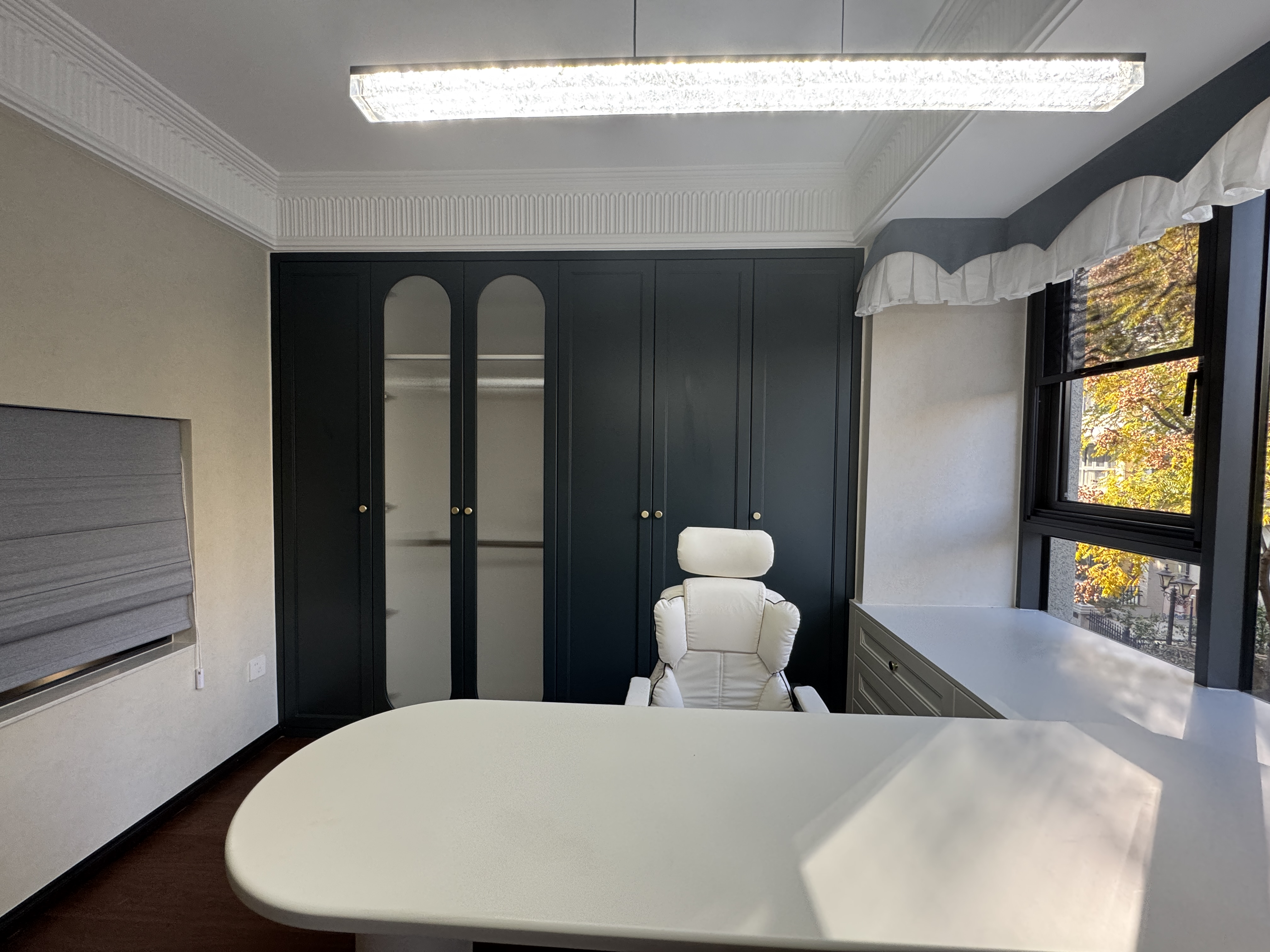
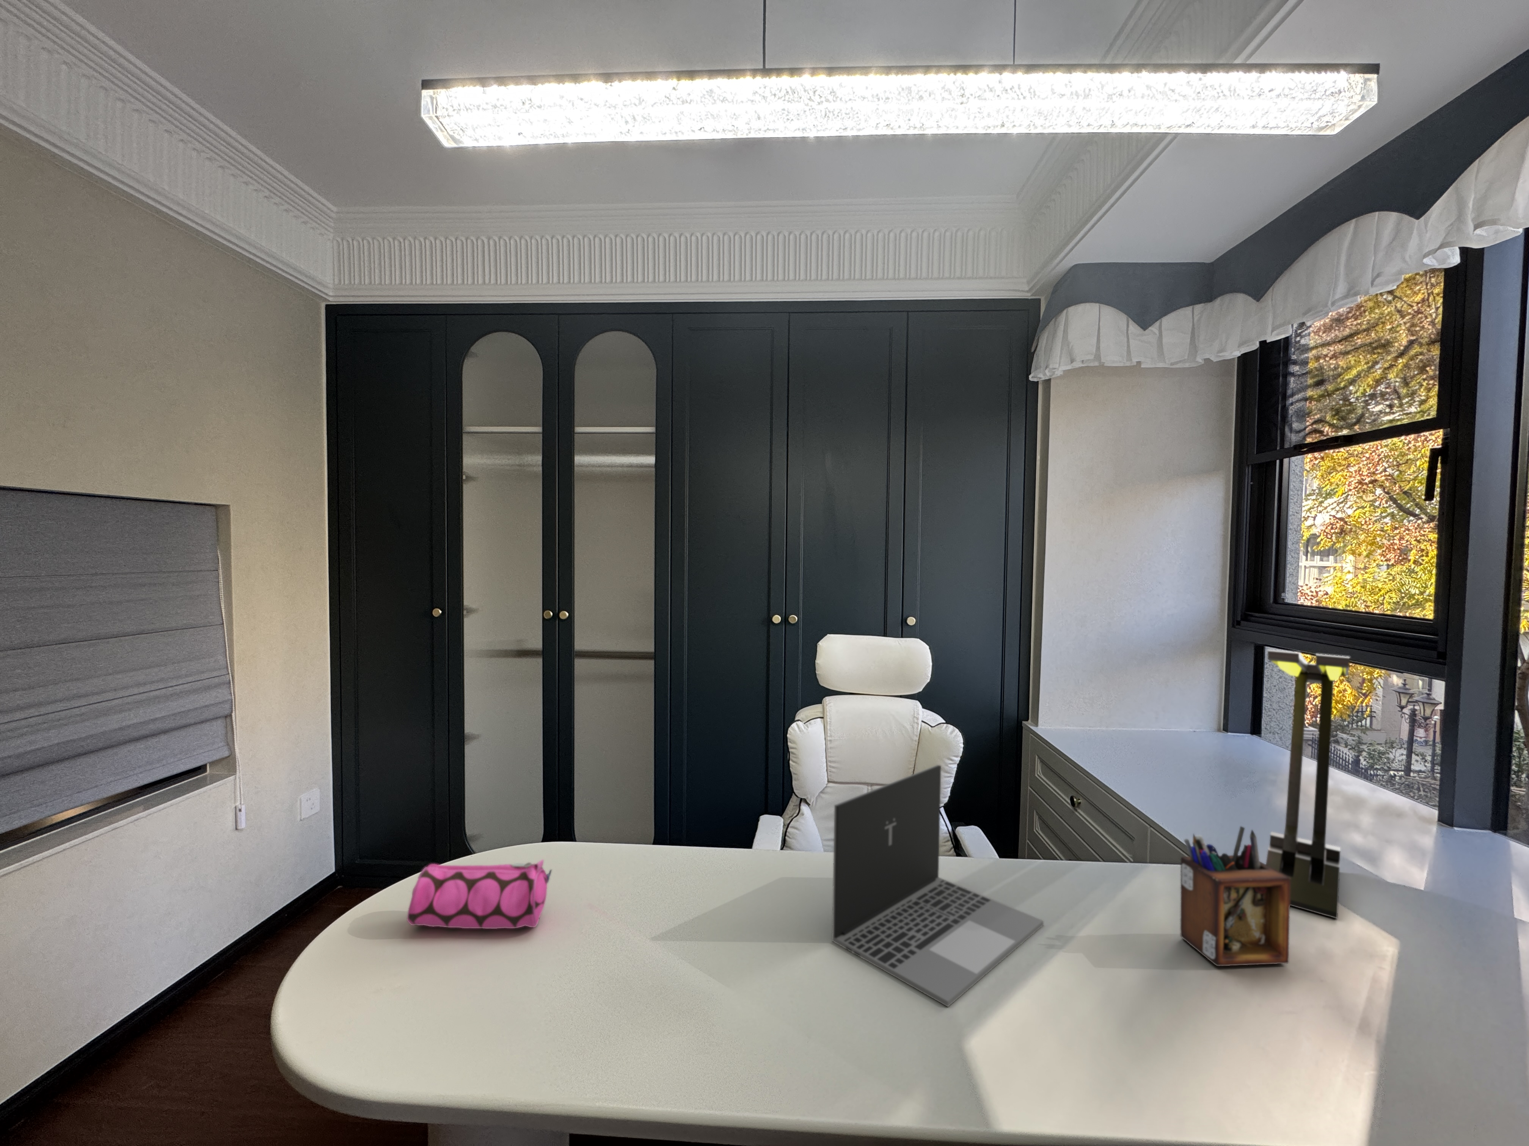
+ desk lamp (1303, 761)
+ desk organizer (1233, 892)
+ laptop (939, 867)
+ pencil case (479, 892)
